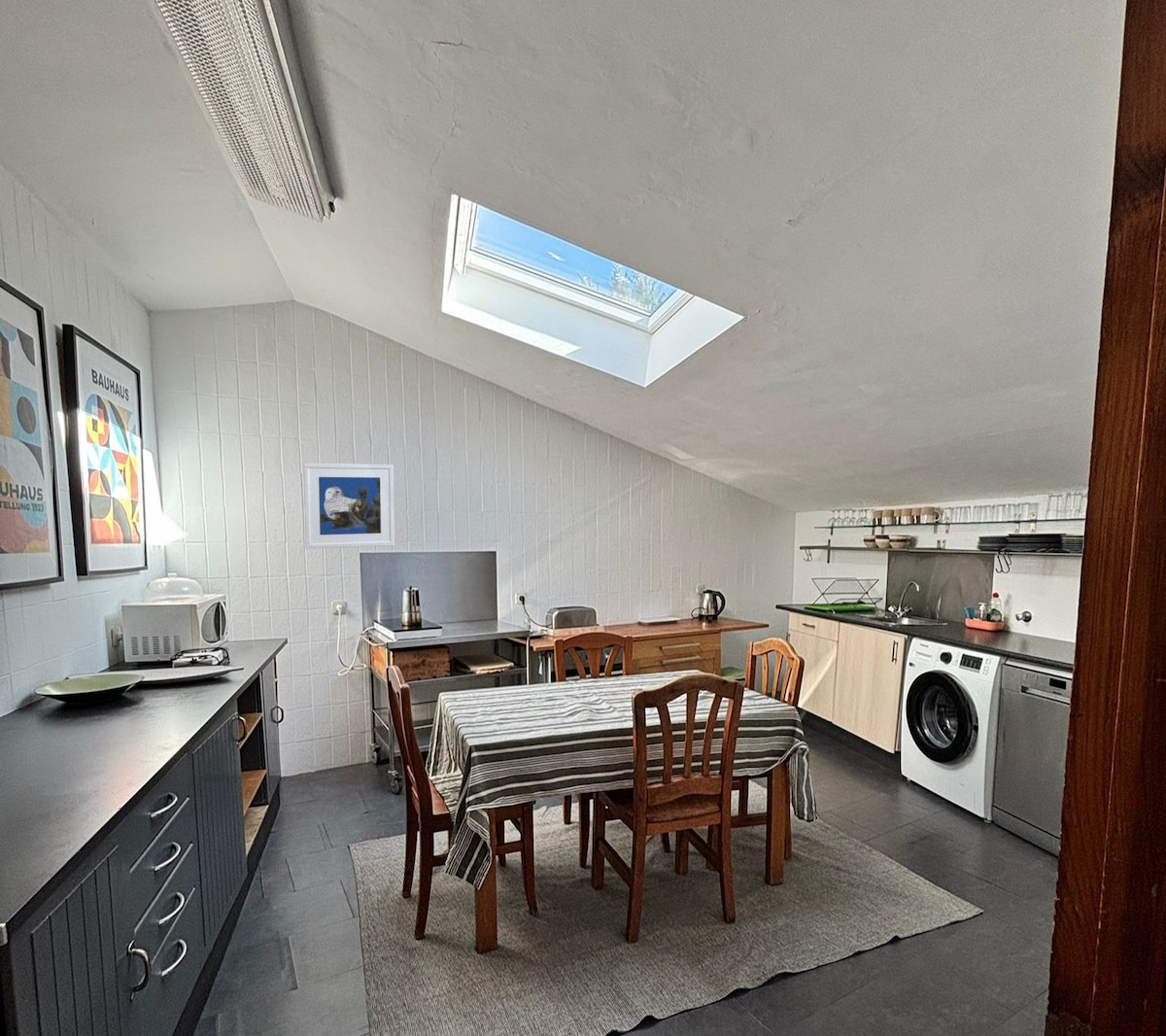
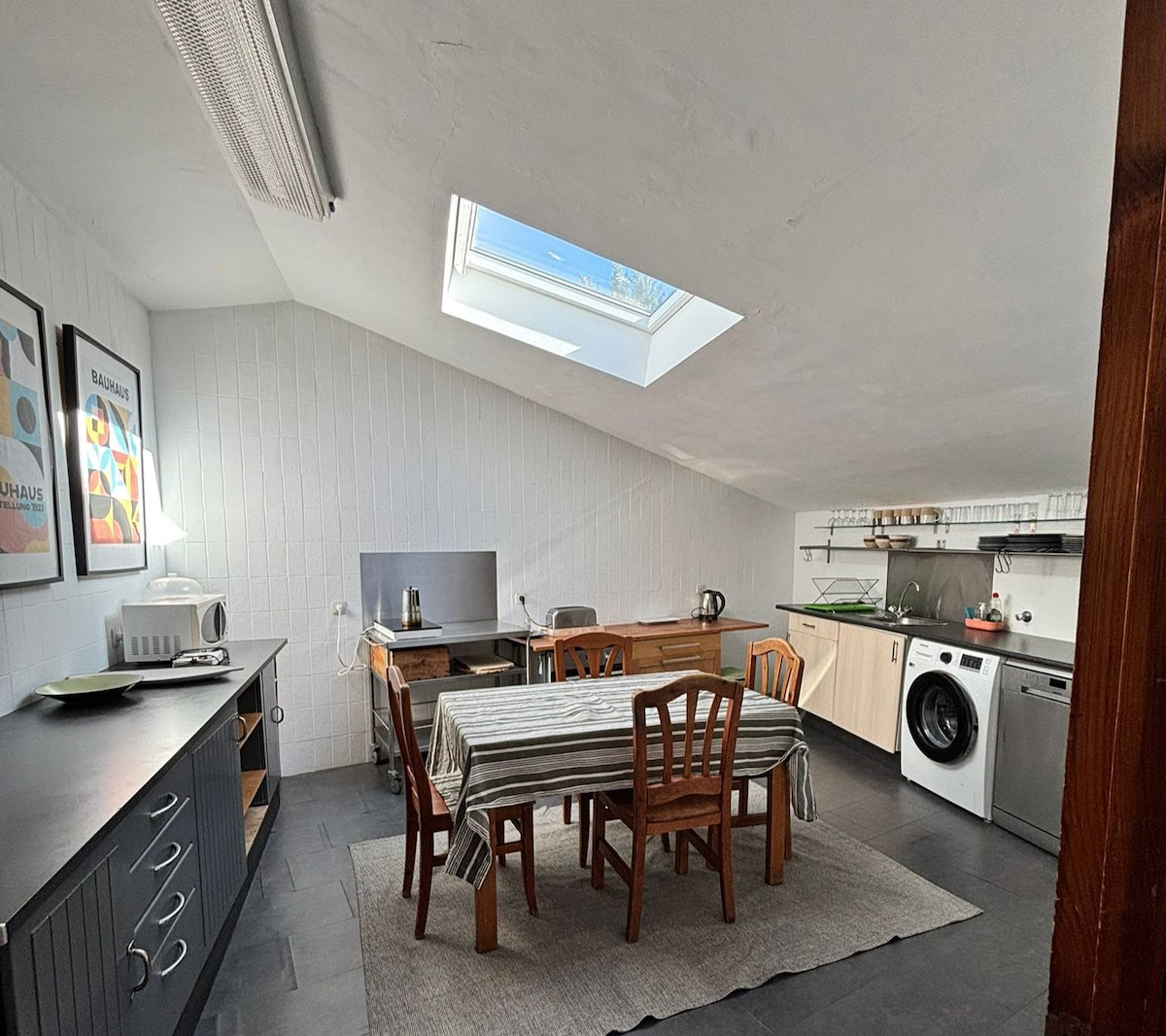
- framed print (350, 505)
